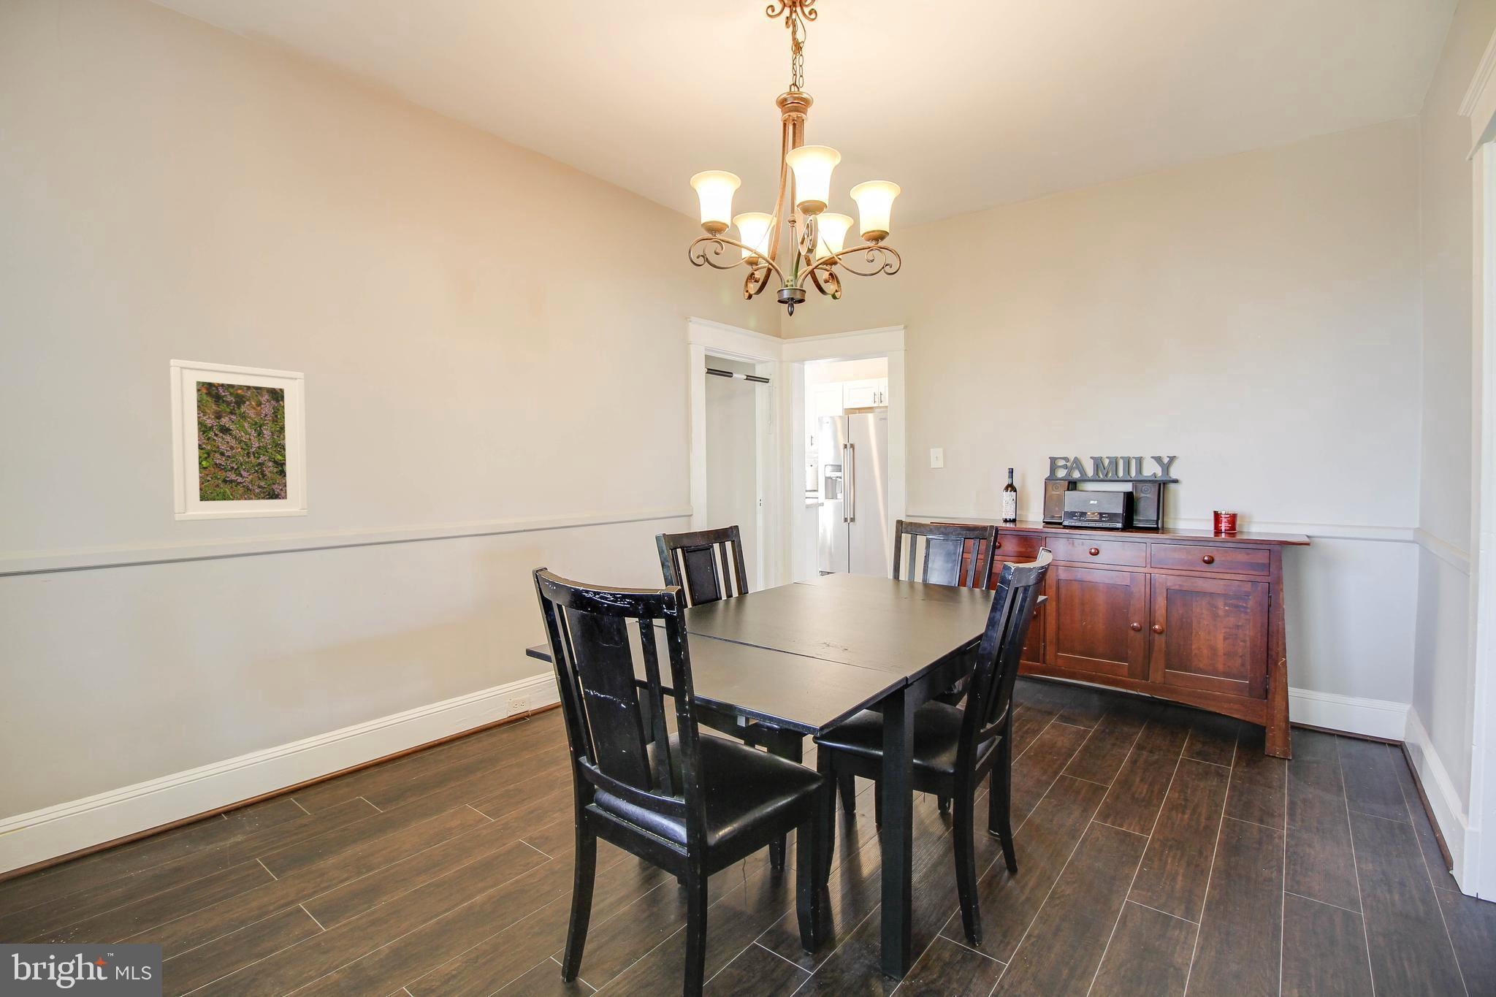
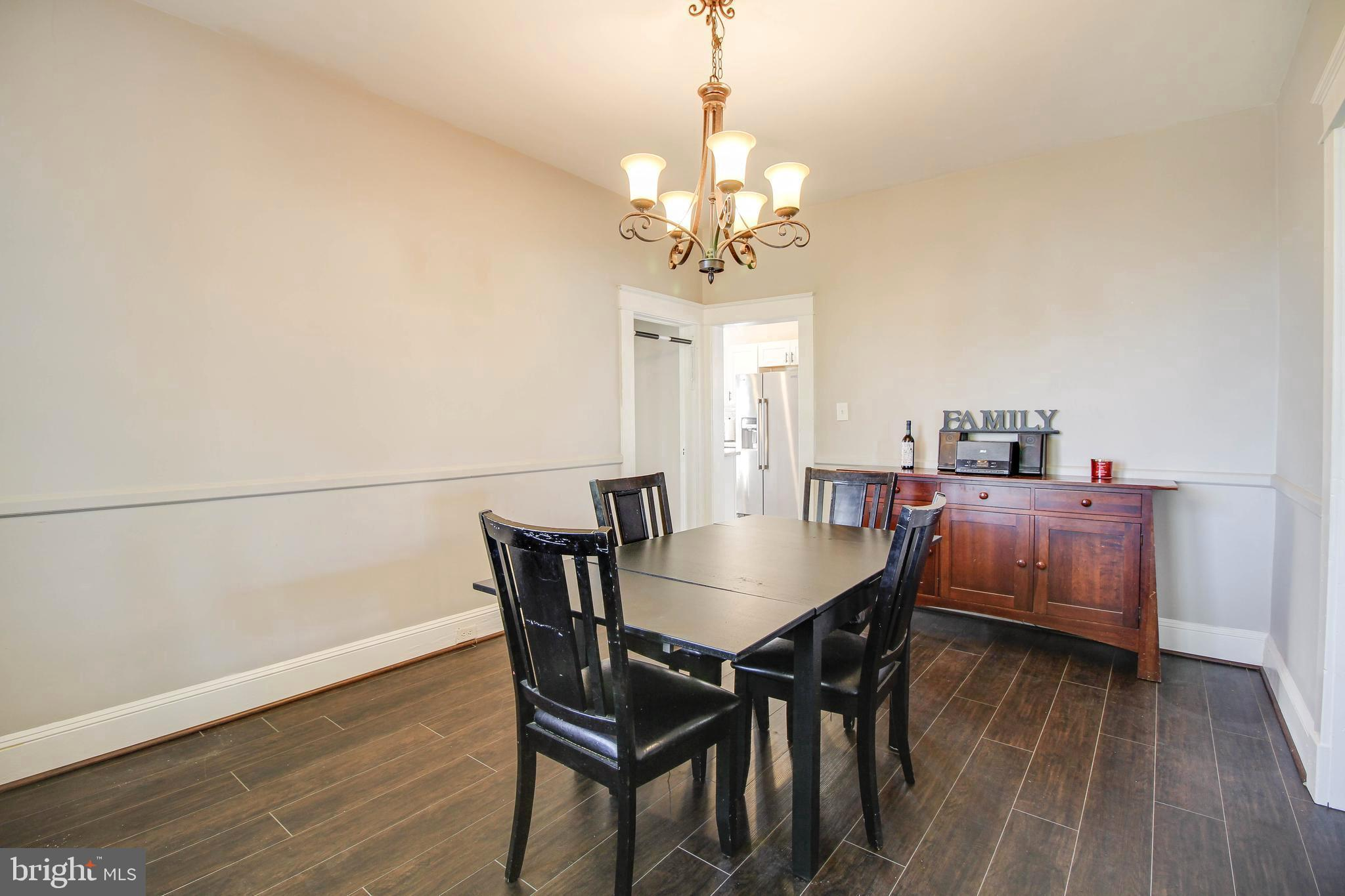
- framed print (242, 443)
